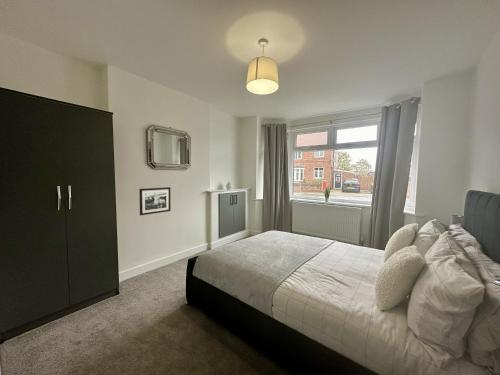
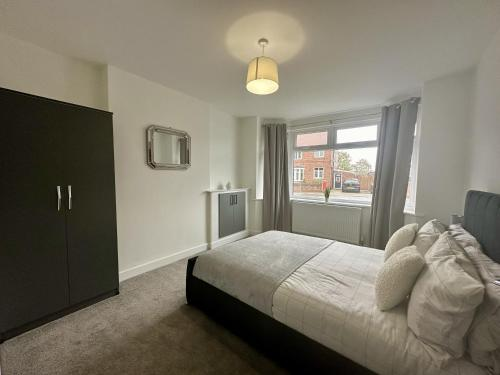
- picture frame (155, 200)
